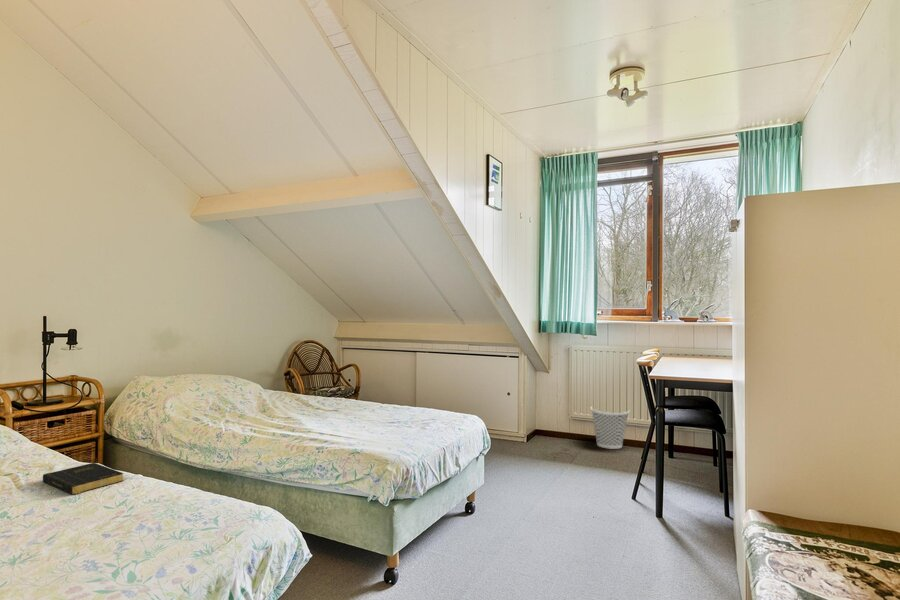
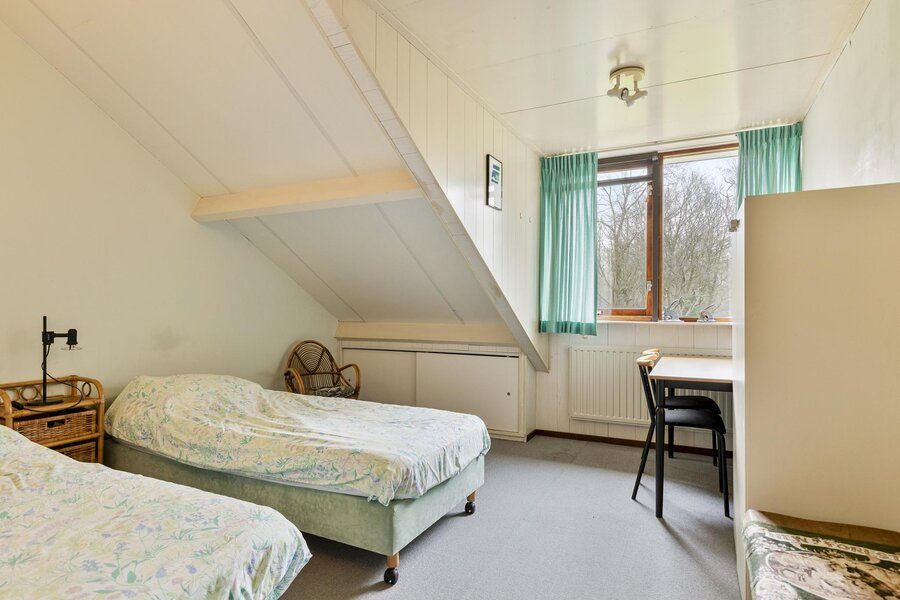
- book (84, 477)
- wastebasket (609, 427)
